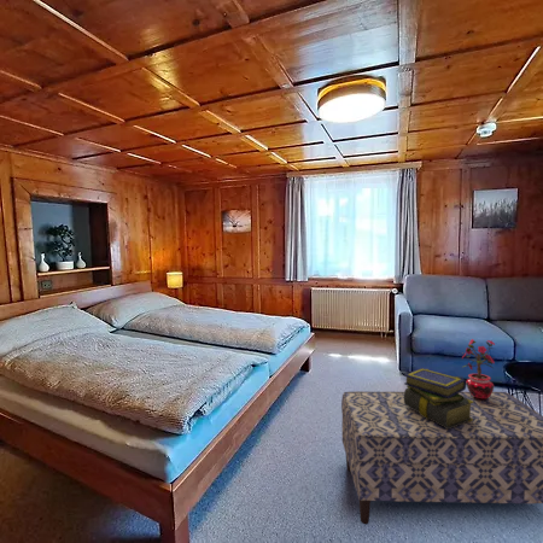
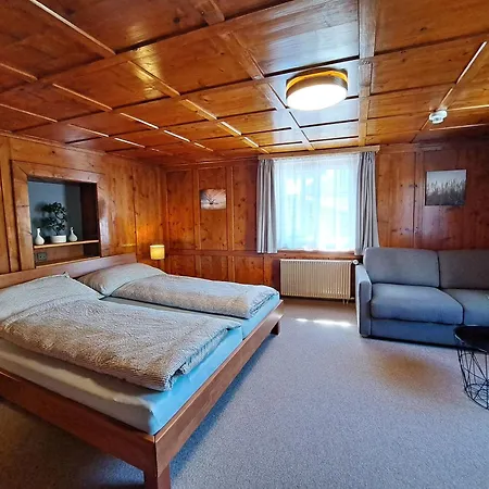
- potted plant (480, 369)
- stack of books (434, 393)
- bench (440, 453)
